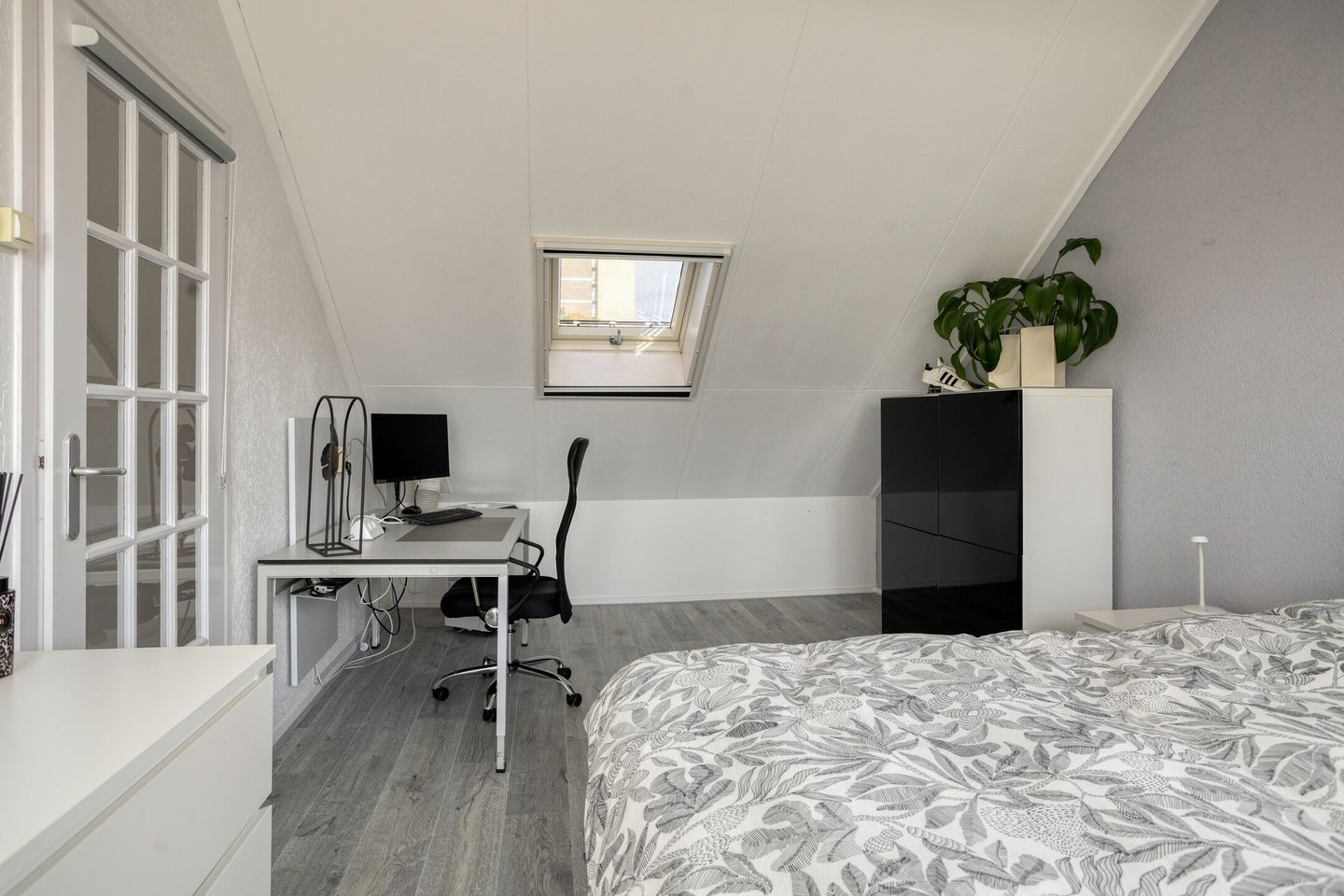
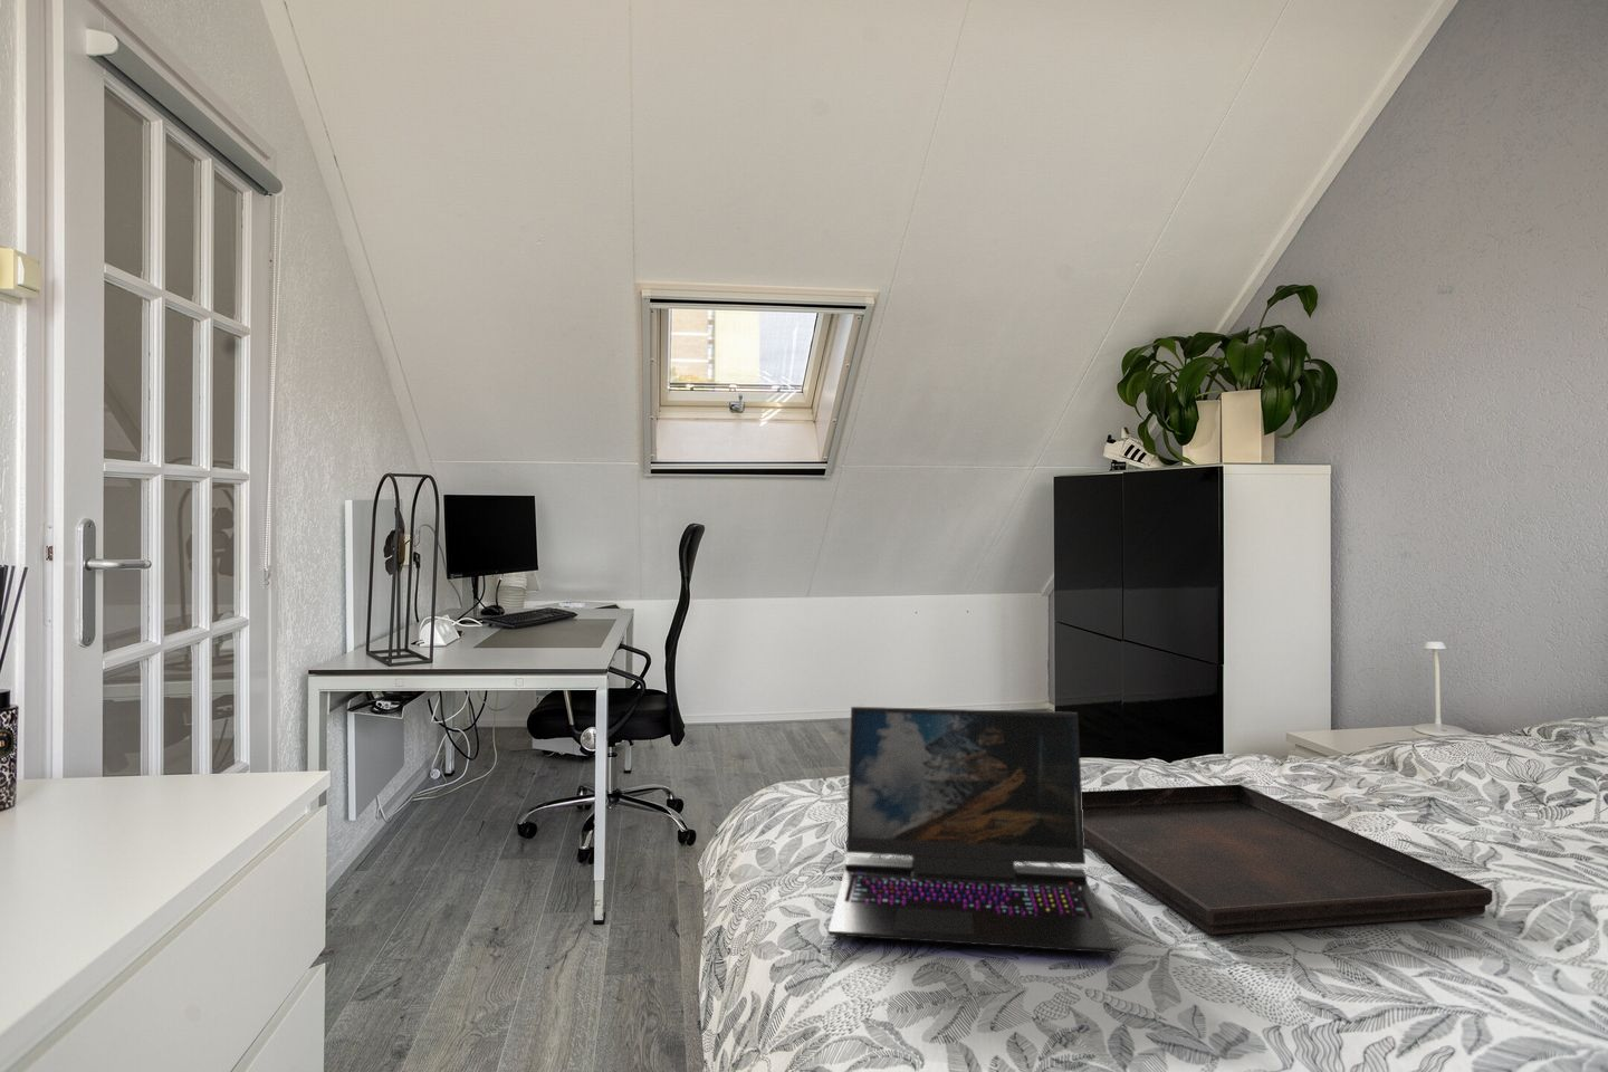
+ serving tray (1228, 846)
+ laptop (964, 815)
